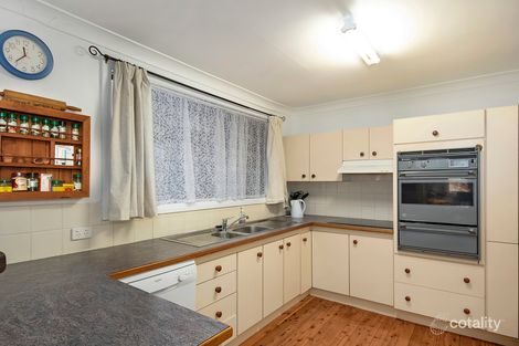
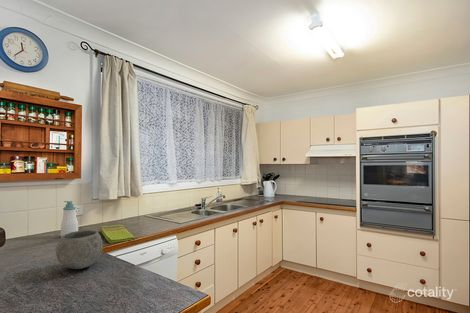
+ dish towel (116, 232)
+ bowl (80, 250)
+ soap bottle (69, 218)
